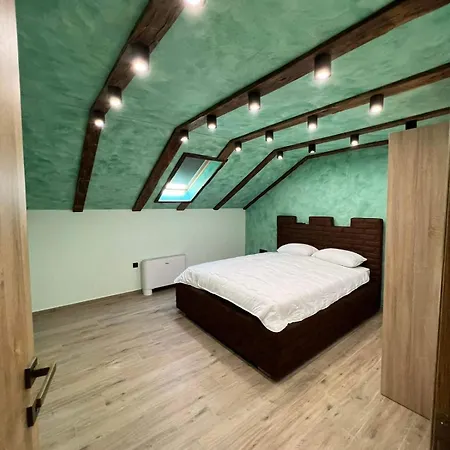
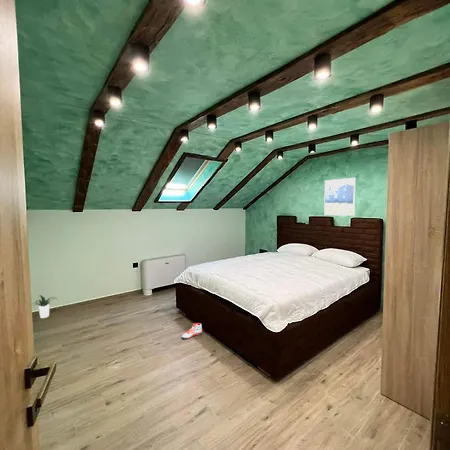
+ potted plant (43, 306)
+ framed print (339, 197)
+ sneaker (191, 330)
